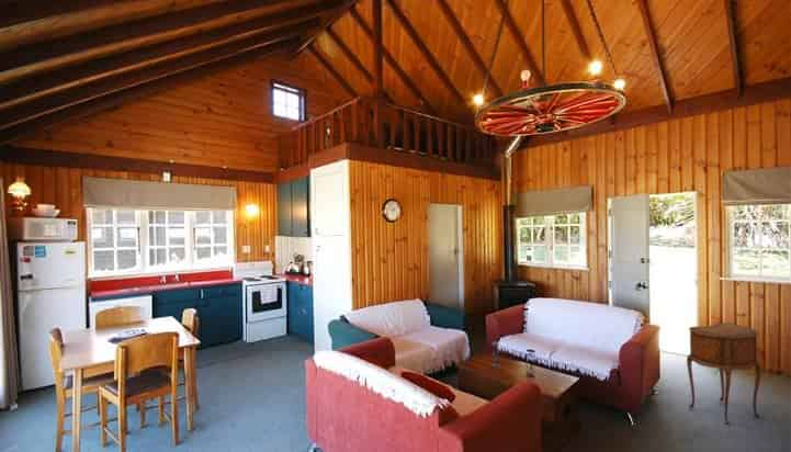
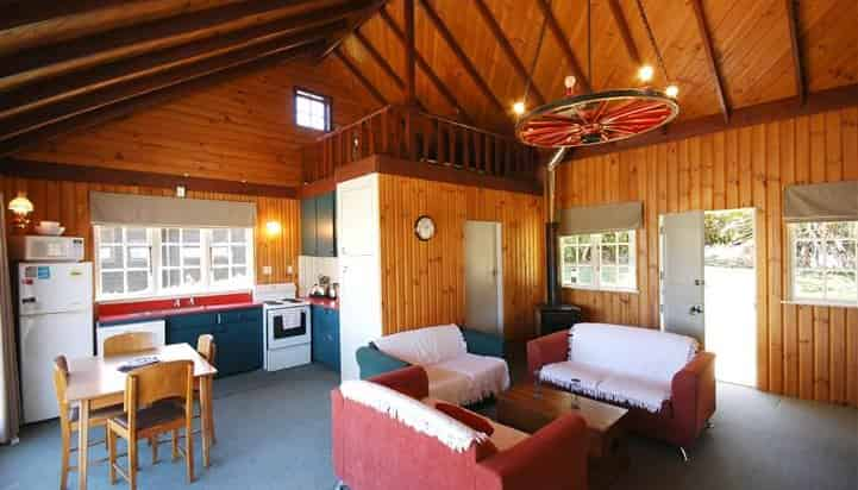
- side table (724, 371)
